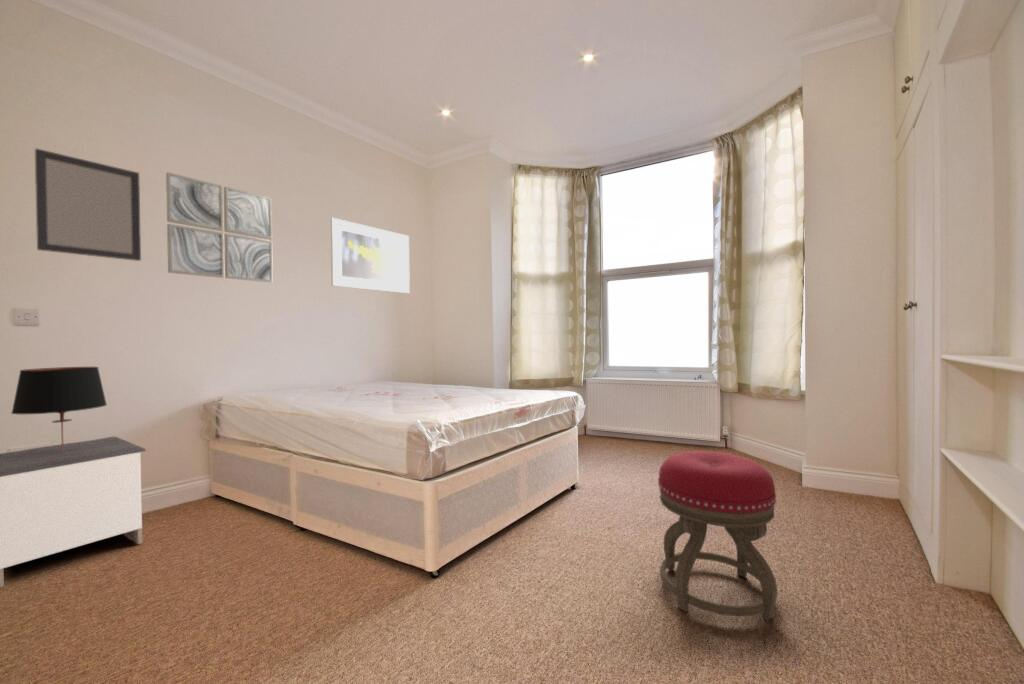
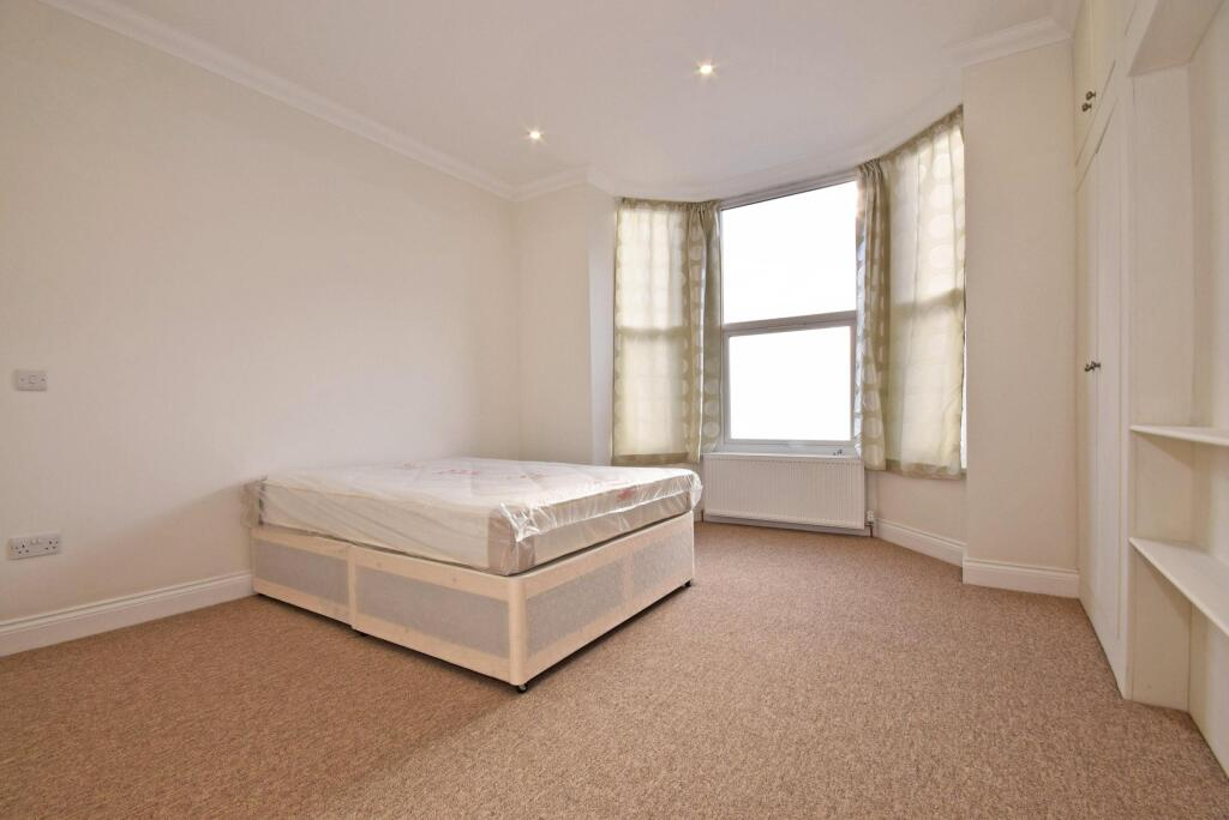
- home mirror (91, 209)
- table lamp (61, 409)
- wall art (225, 231)
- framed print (373, 258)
- nightstand (63, 500)
- stool (715, 525)
